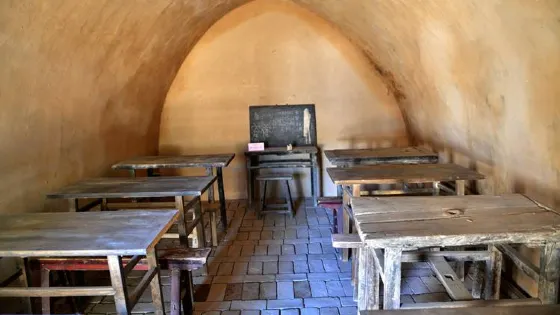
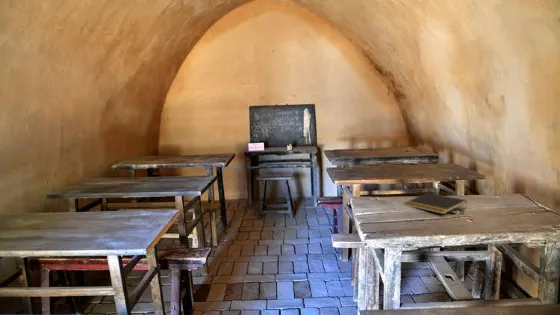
+ notepad (434, 202)
